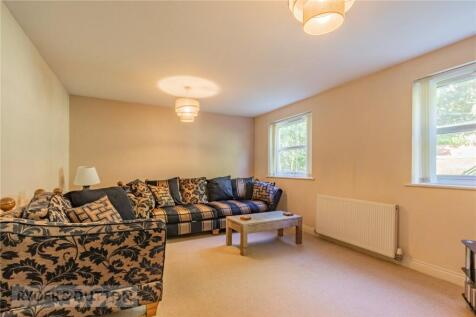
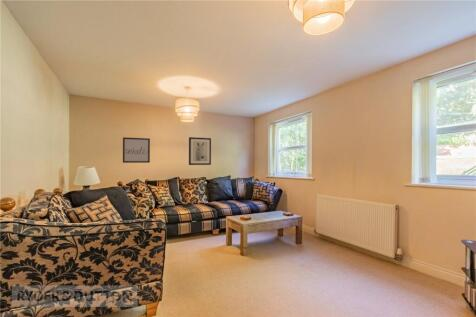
+ wall art (136, 150)
+ wall art (200, 151)
